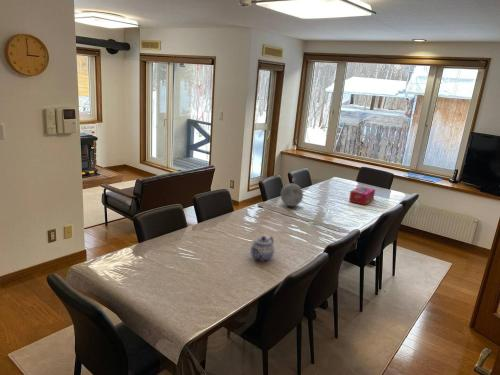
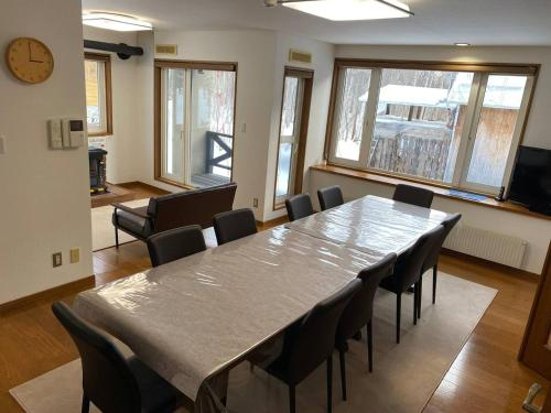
- tissue box (362, 195)
- decorative ball (292, 192)
- teapot (262, 247)
